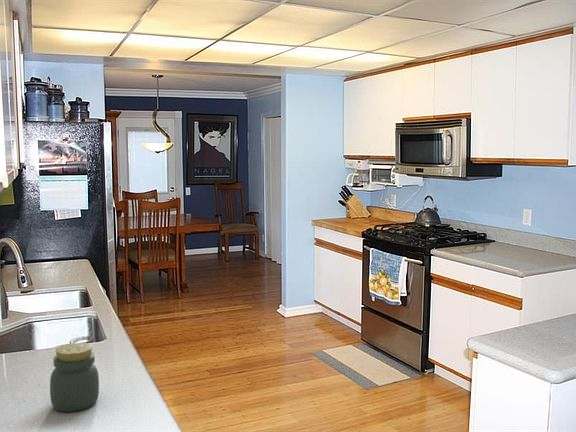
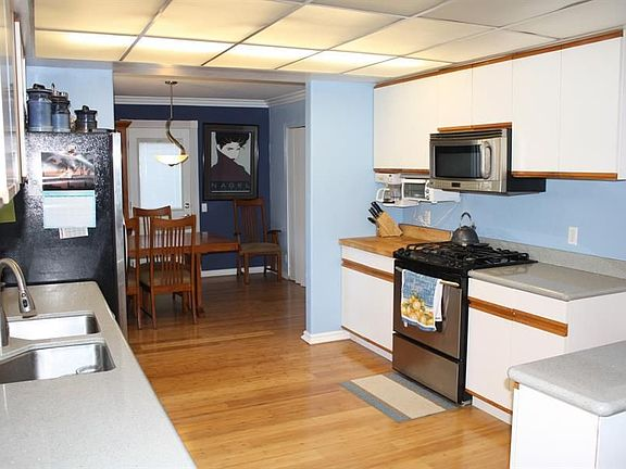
- jar (74, 375)
